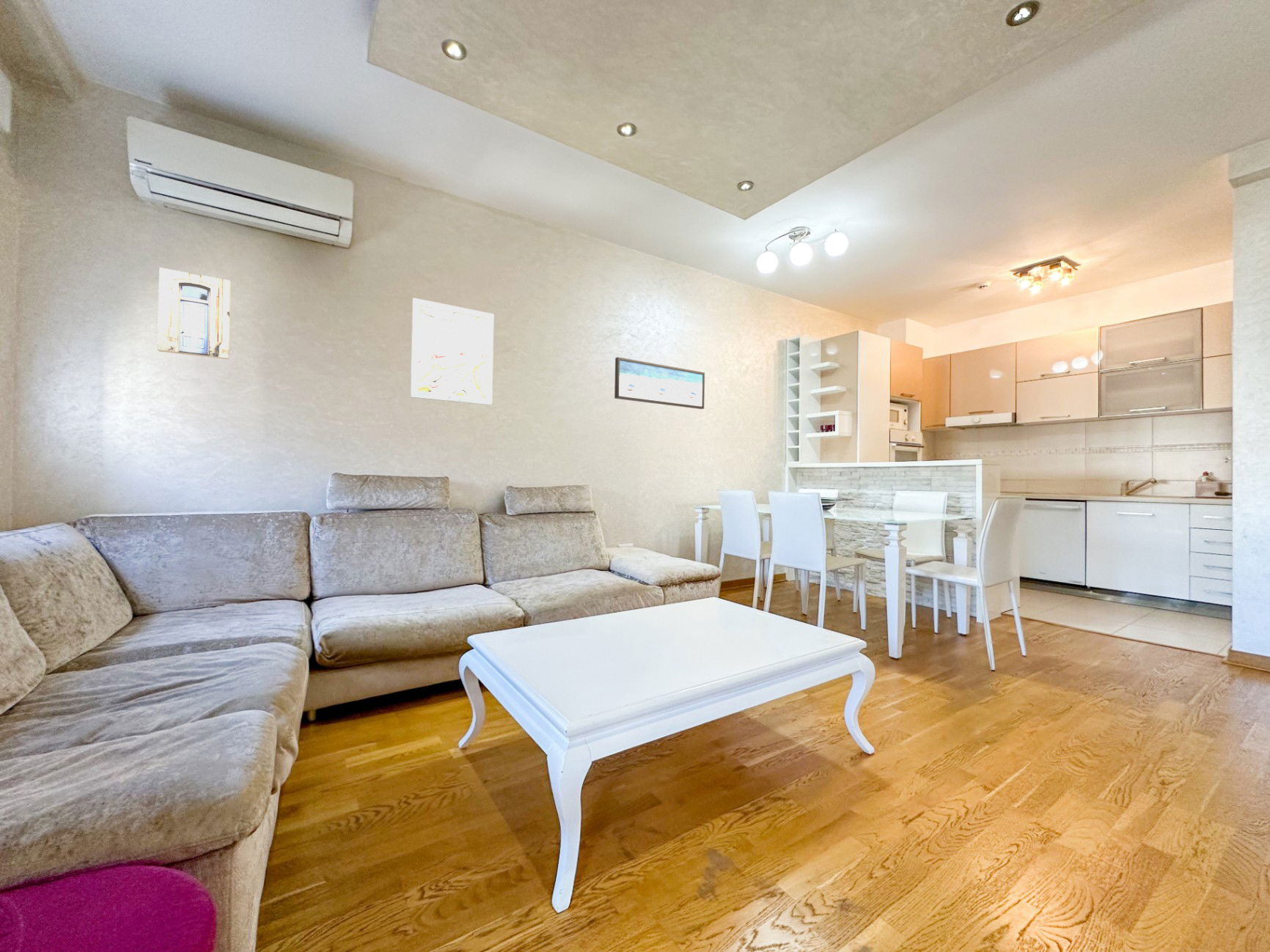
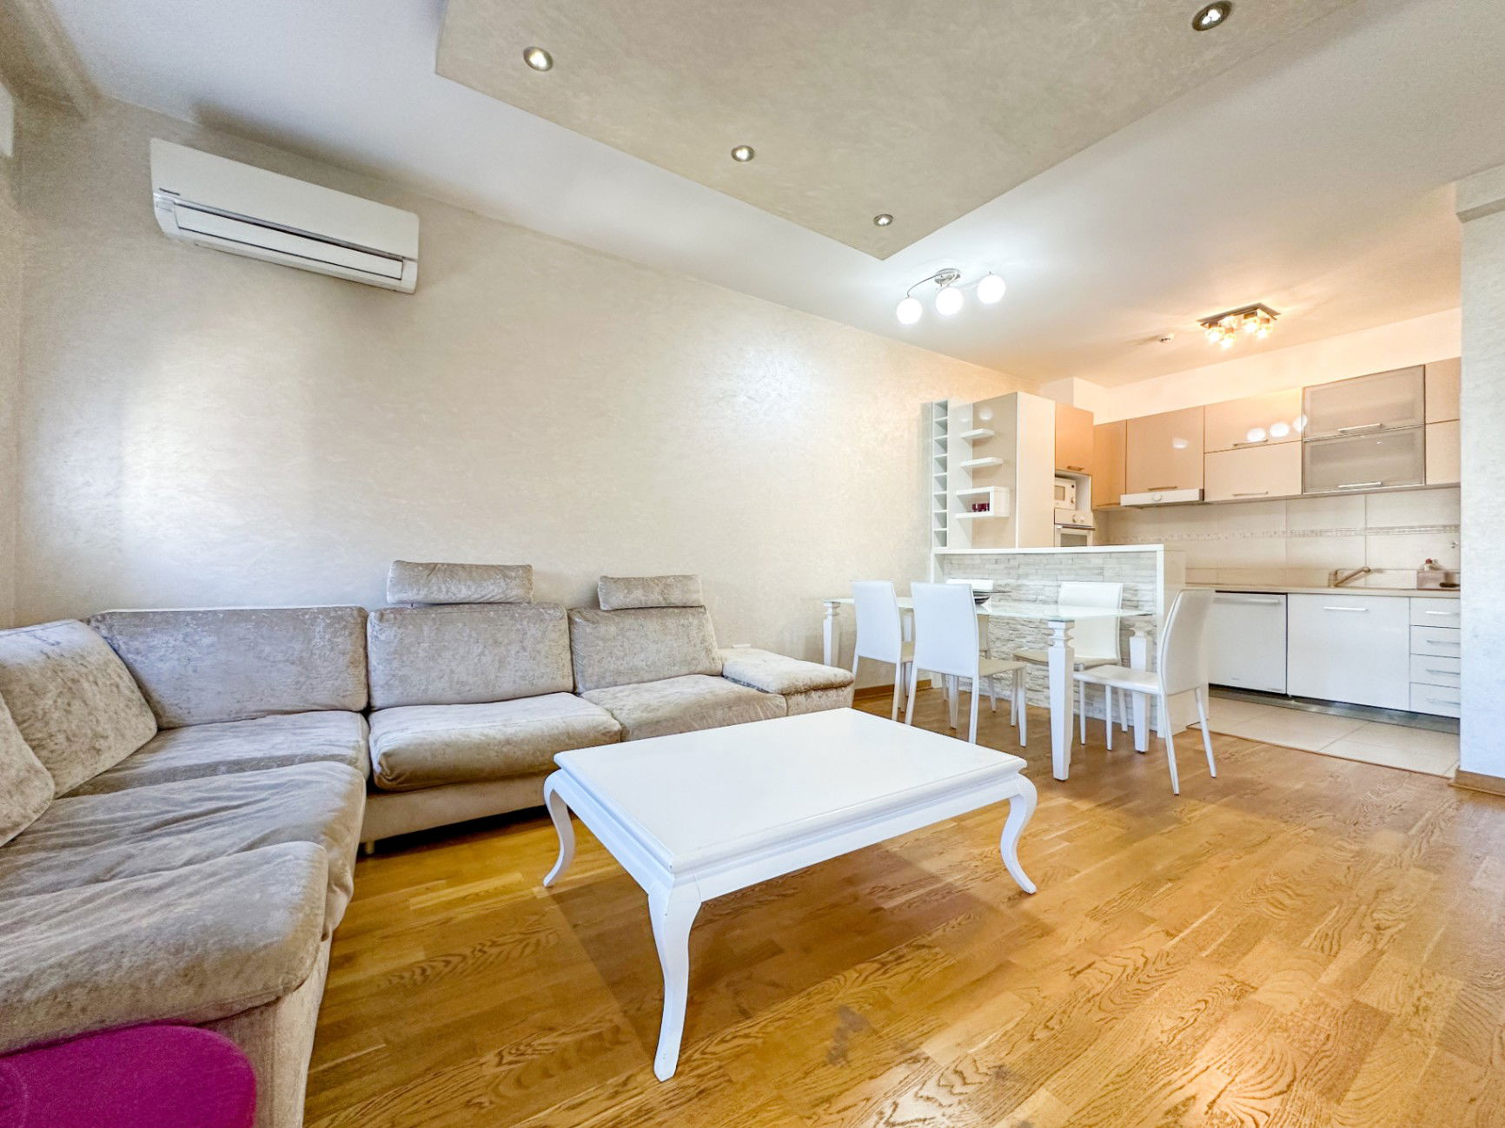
- wall art (662, 385)
- wall art (454, 353)
- wall art (195, 314)
